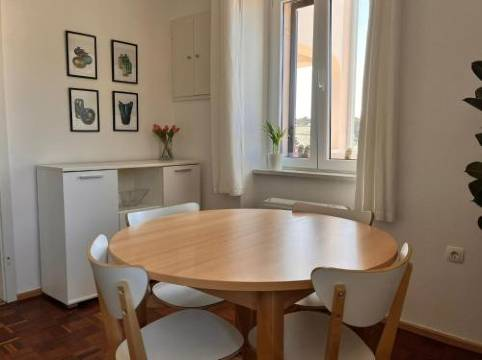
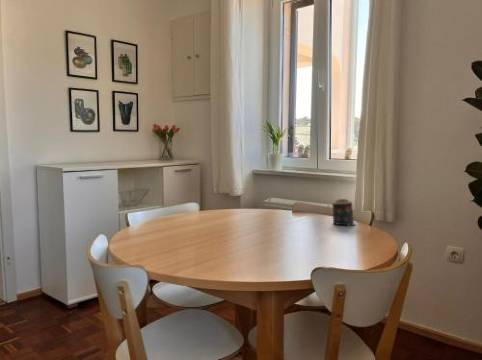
+ candle (344, 211)
